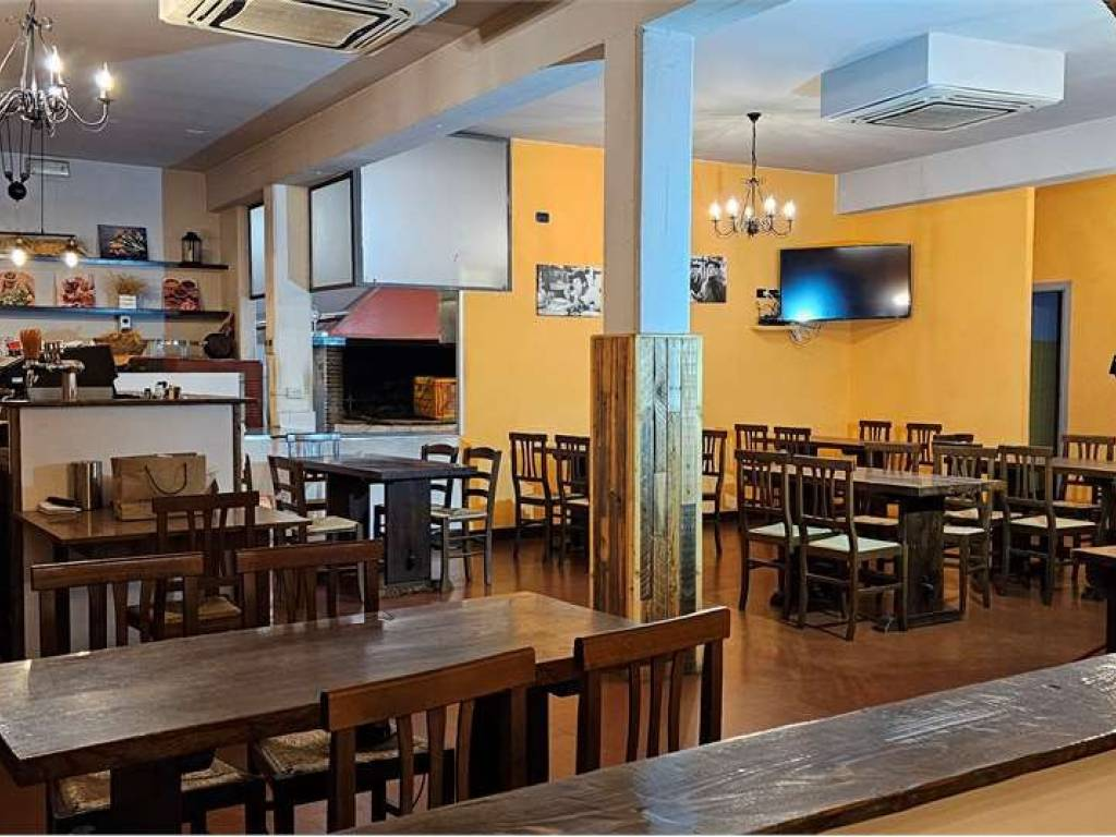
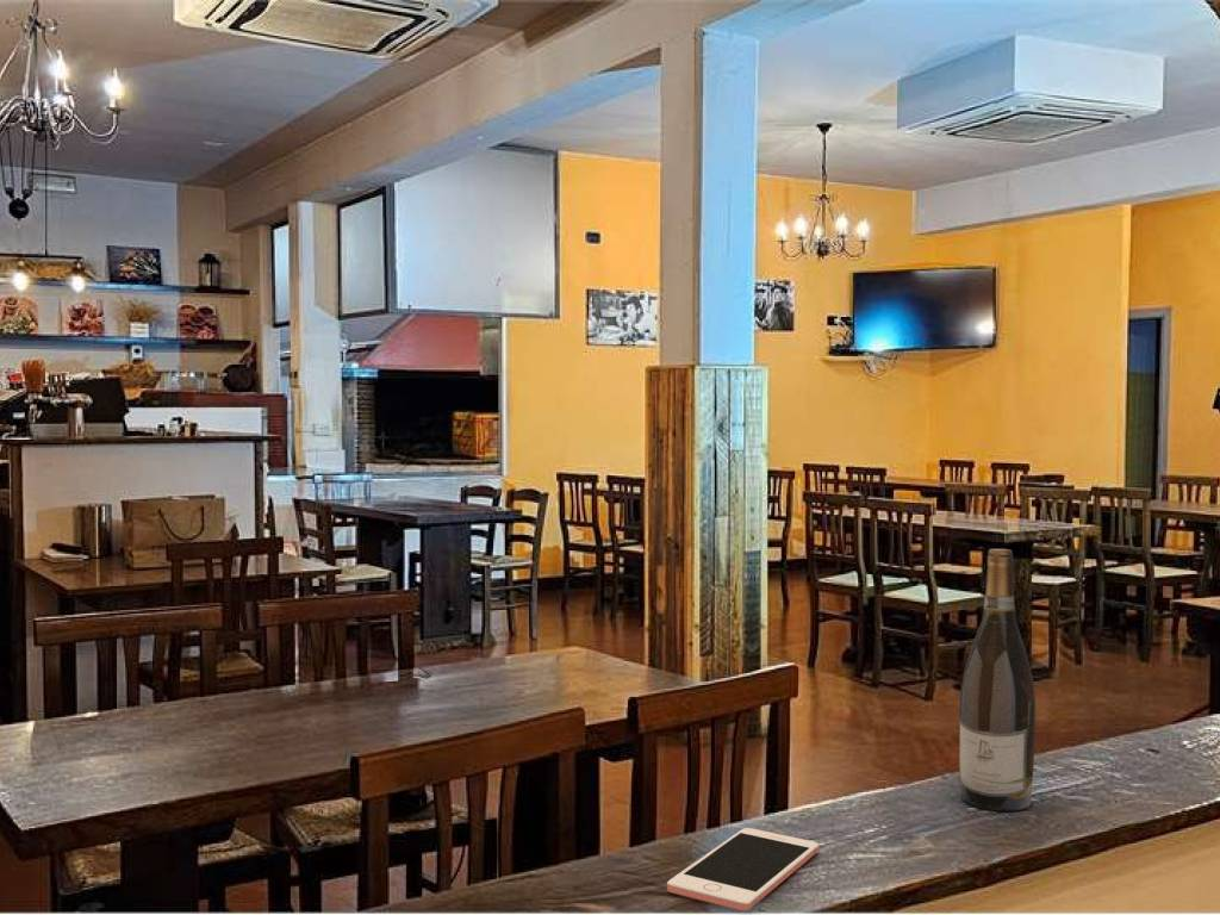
+ wine bottle (997, 674)
+ cell phone (746, 866)
